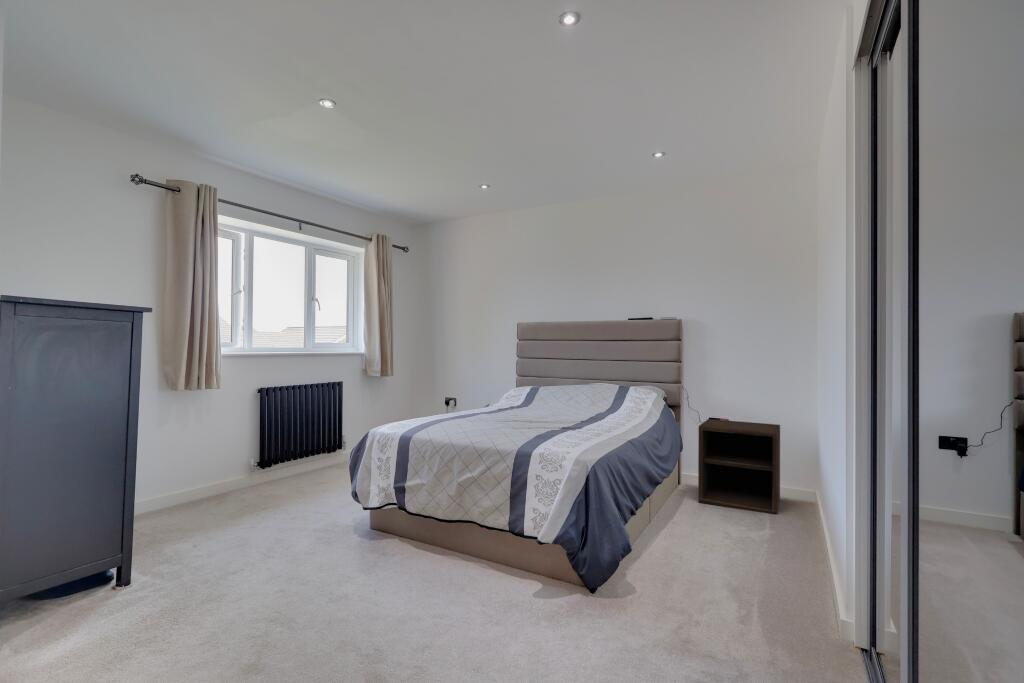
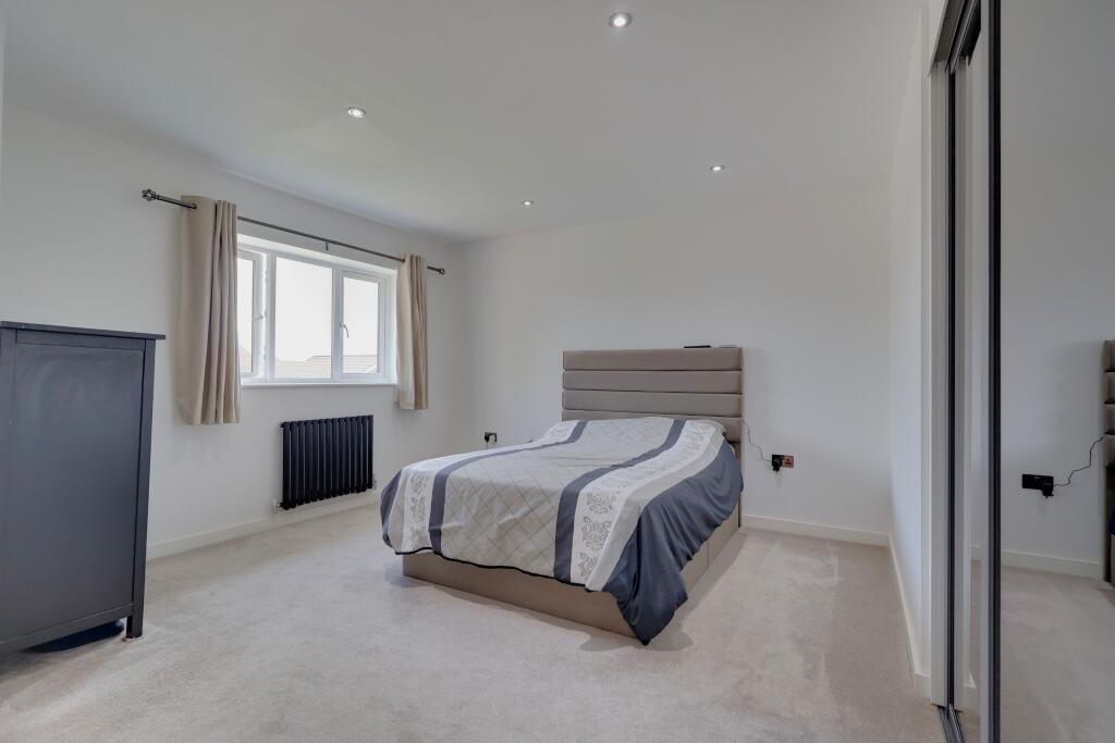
- nightstand (739, 462)
